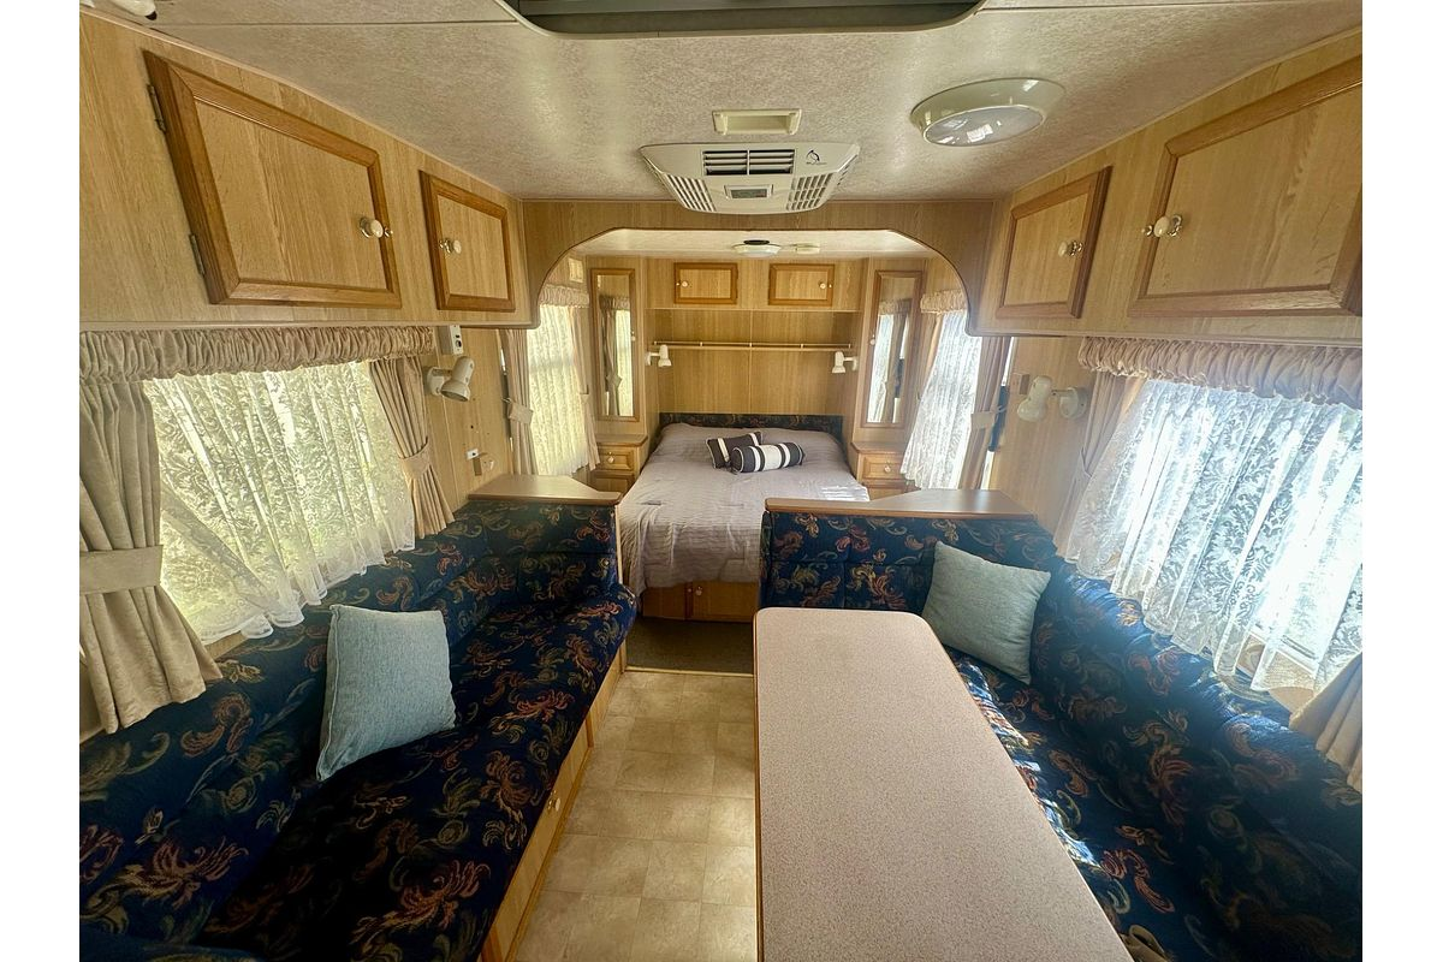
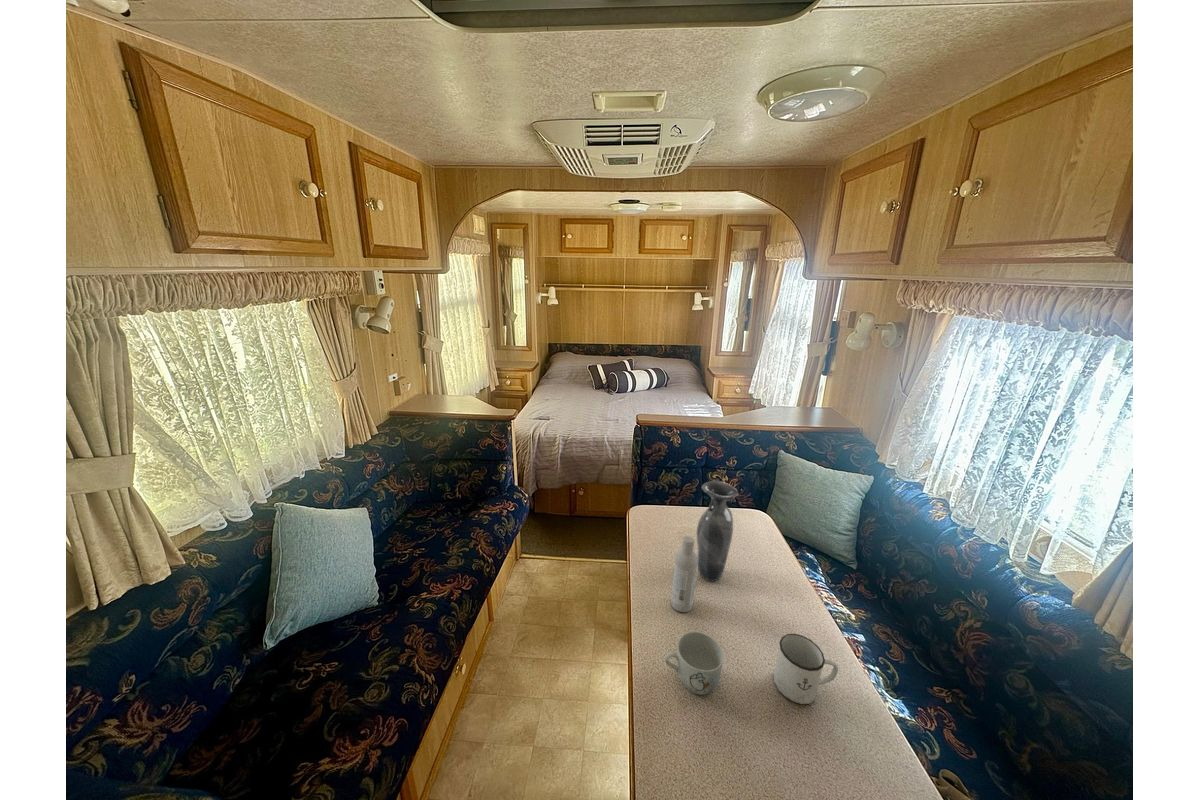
+ mug (692, 664)
+ mug (806, 669)
+ vase (714, 532)
+ bottle (684, 572)
